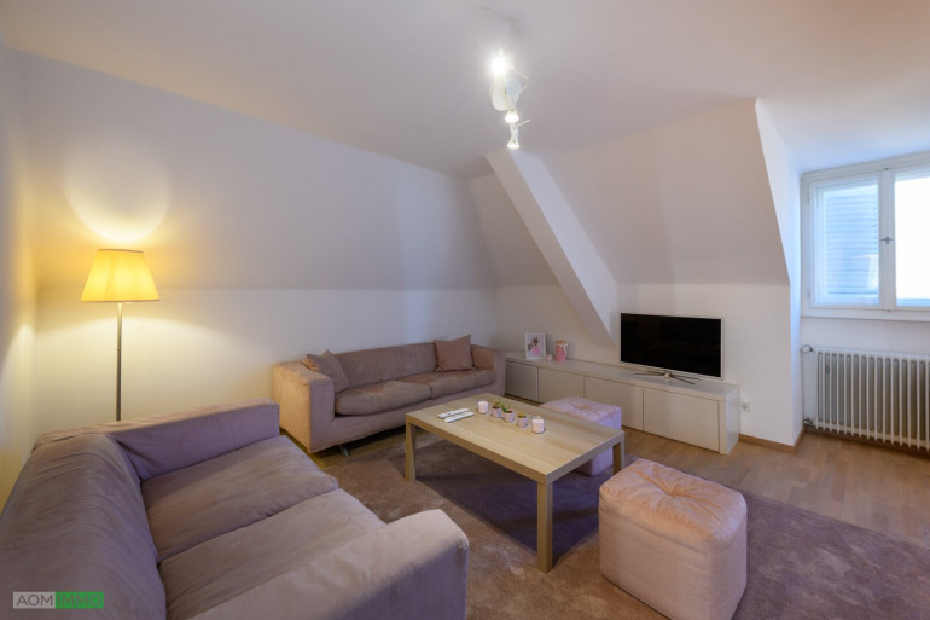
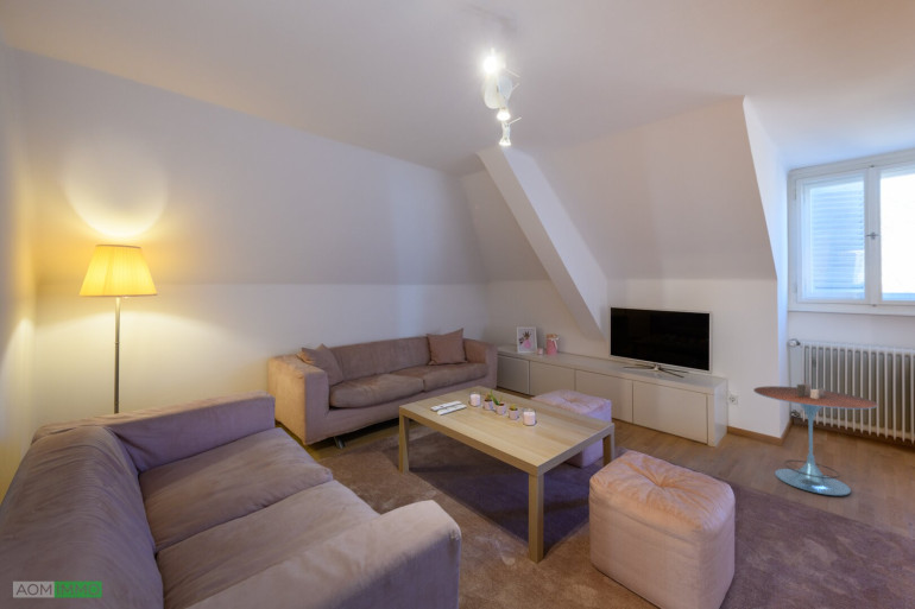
+ side table (810, 430)
